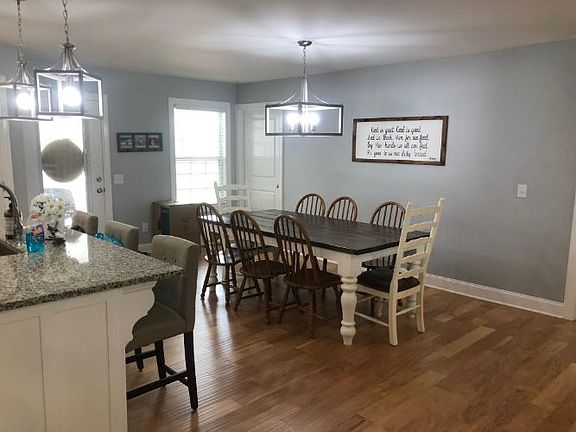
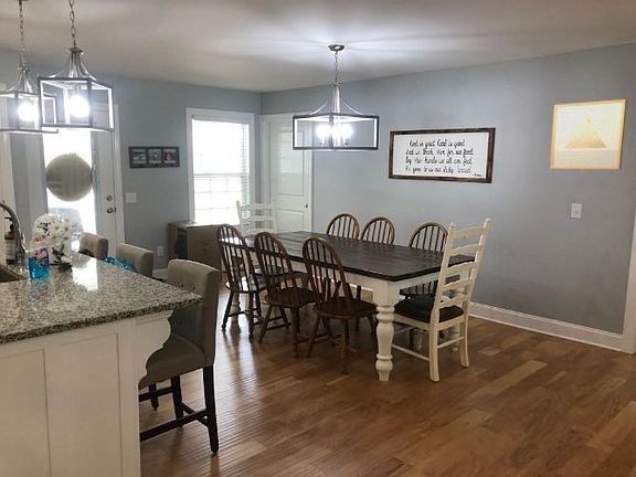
+ wall art (586, 136)
